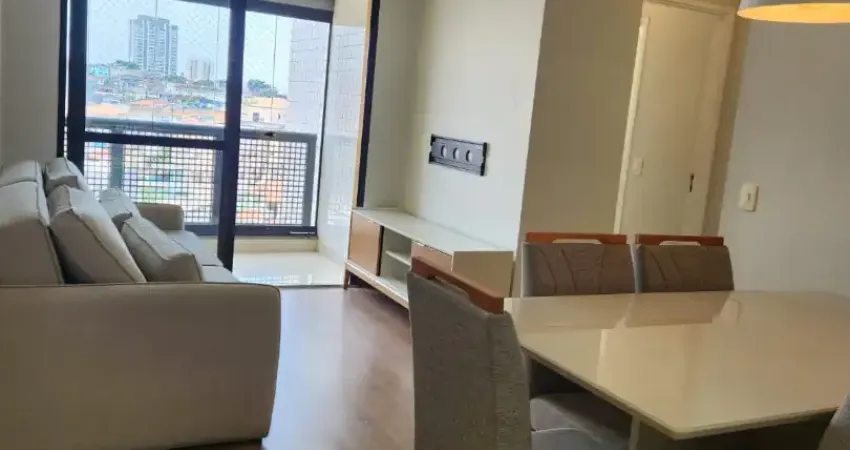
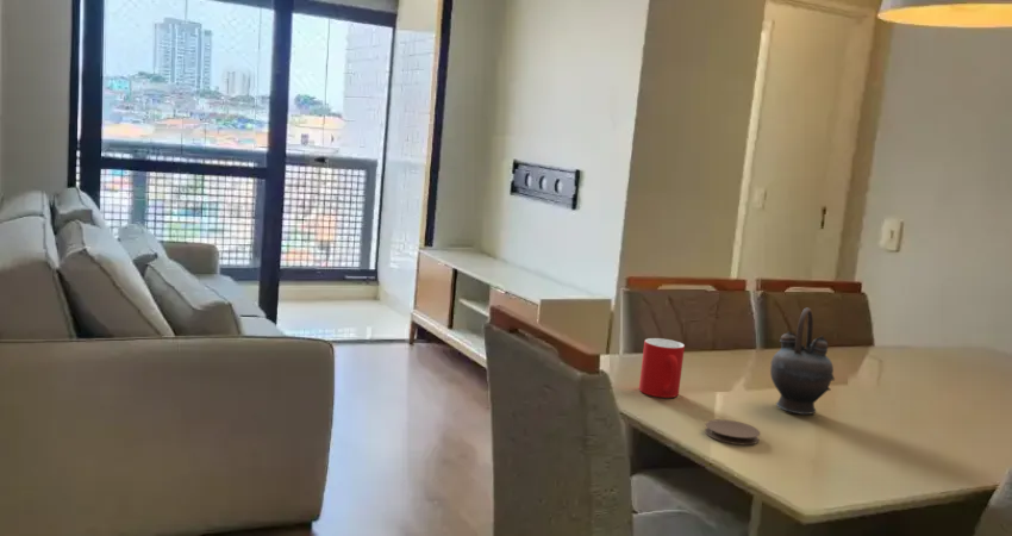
+ coaster (732, 431)
+ cup (664, 369)
+ teapot (805, 359)
